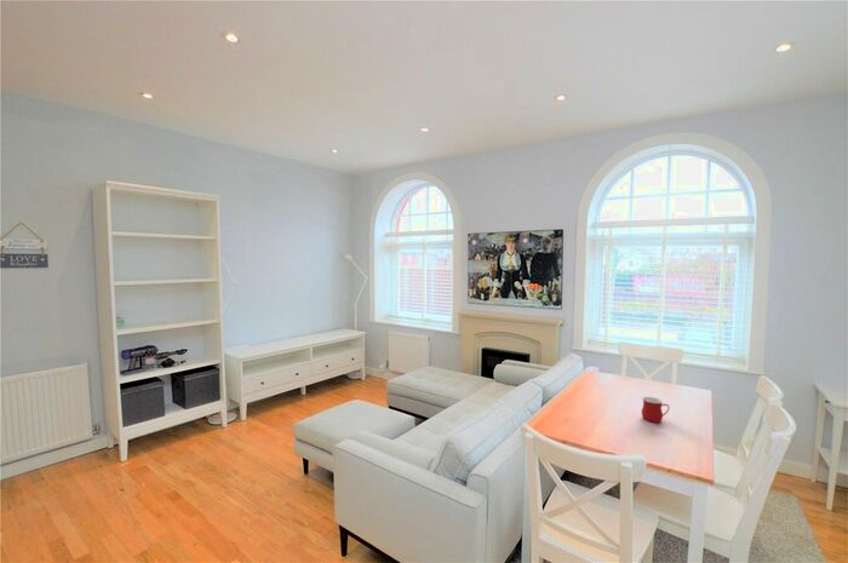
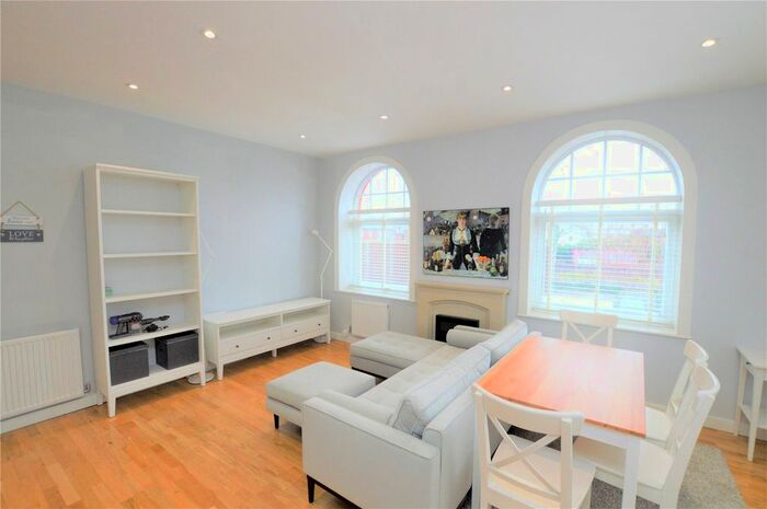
- mug (654, 409)
